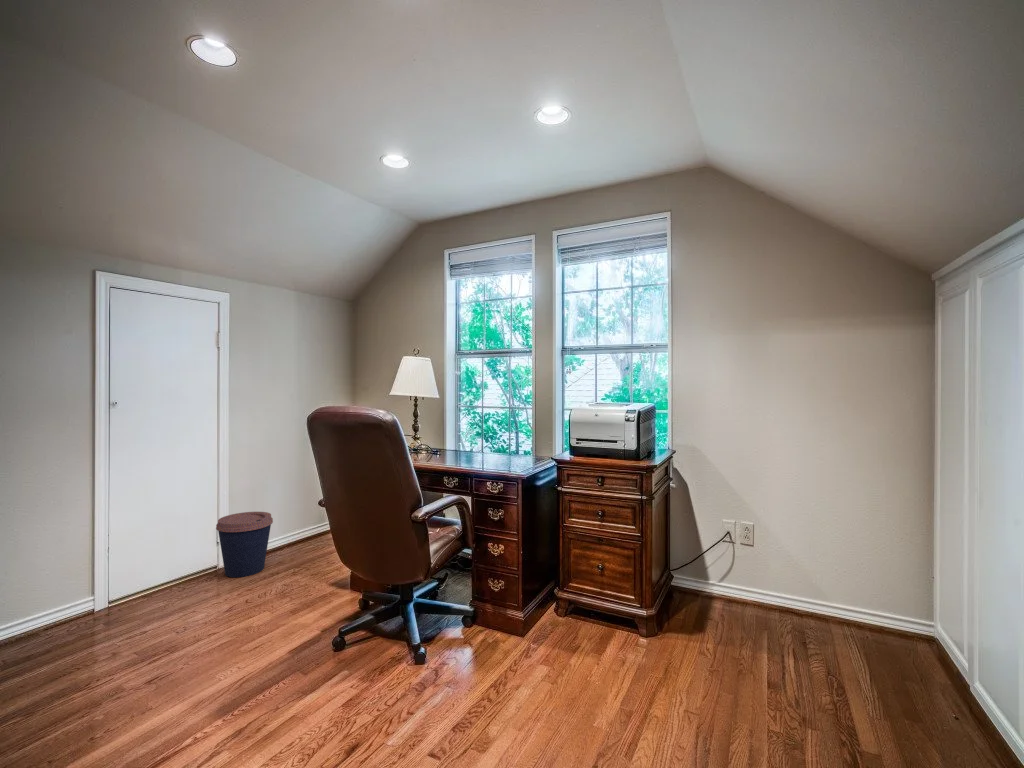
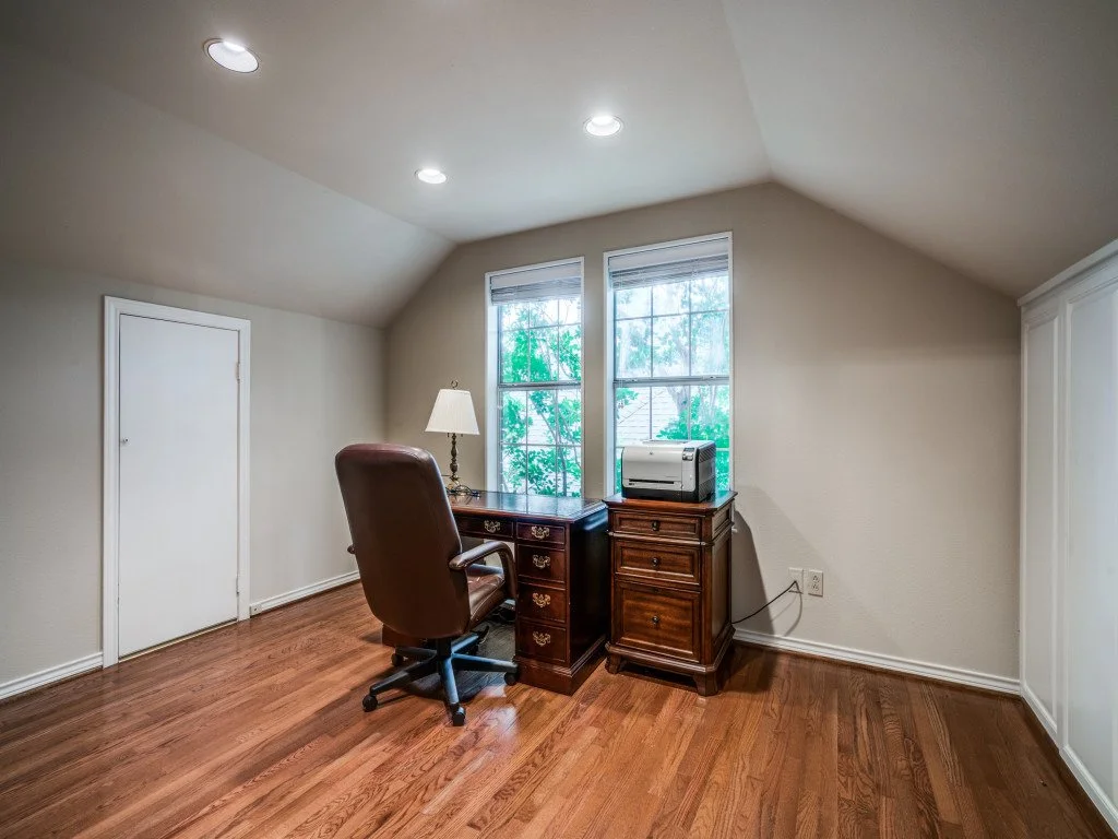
- coffee cup (245, 544)
